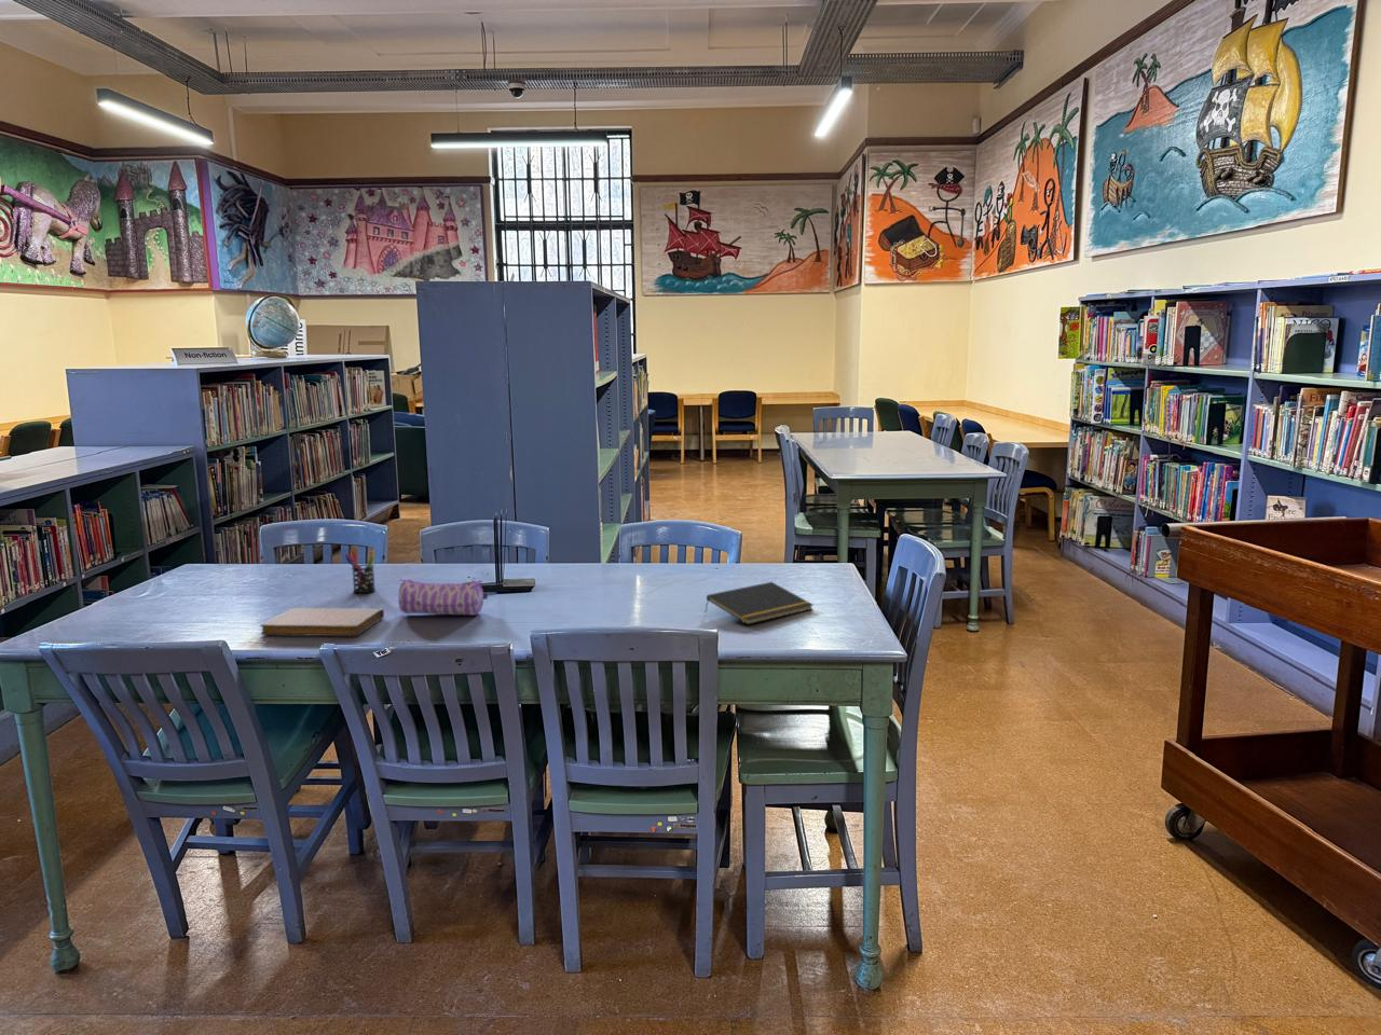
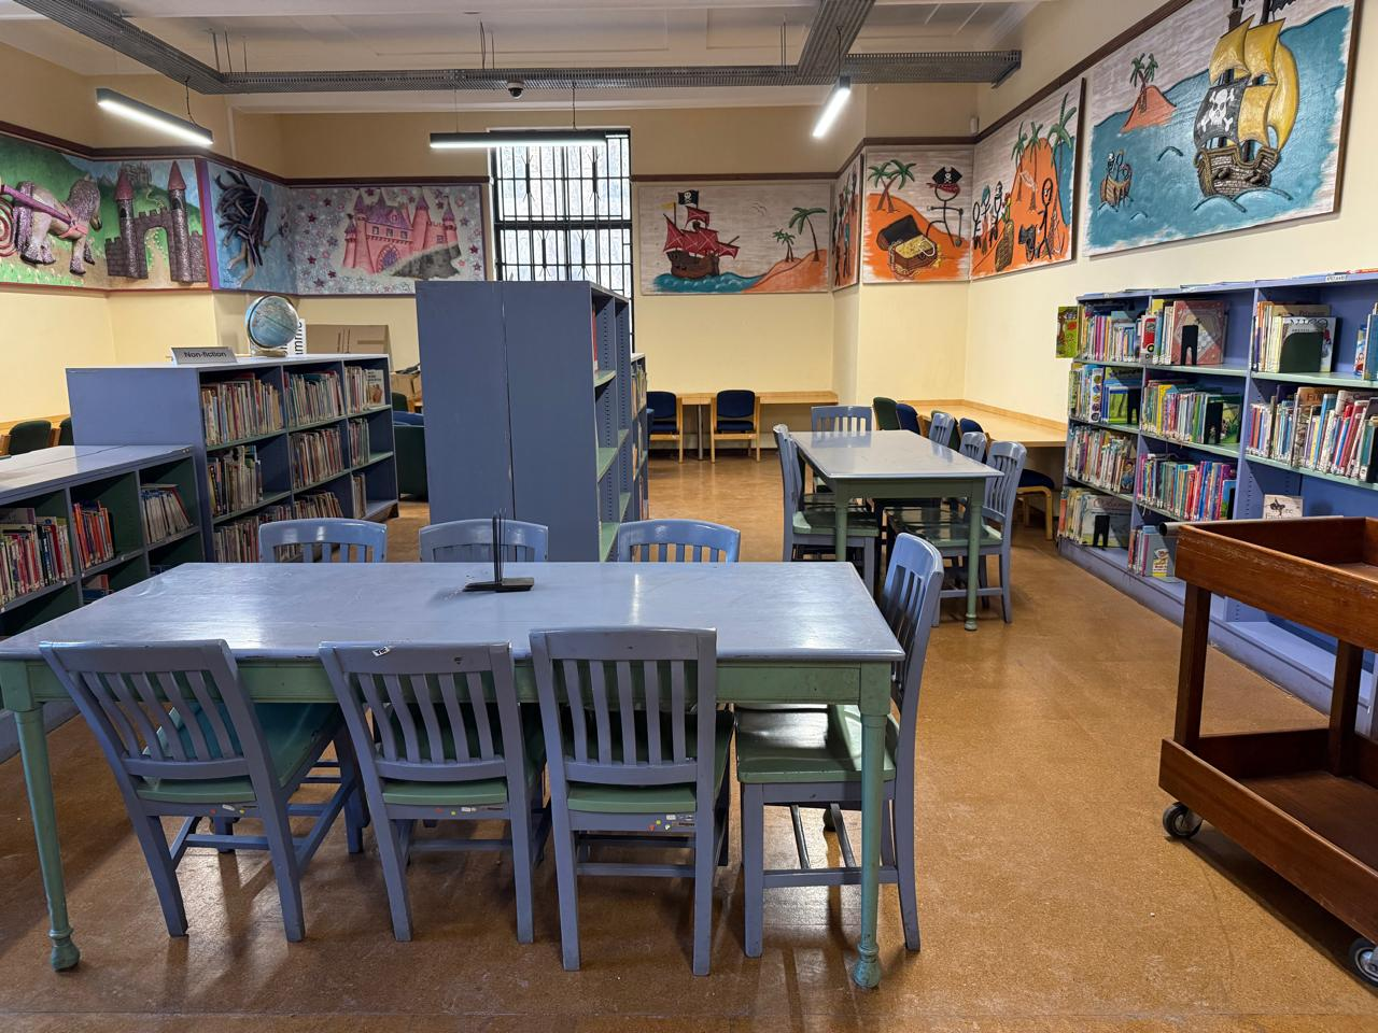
- pen holder (363, 570)
- pencil case (441, 596)
- notepad (759, 601)
- notebook (324, 621)
